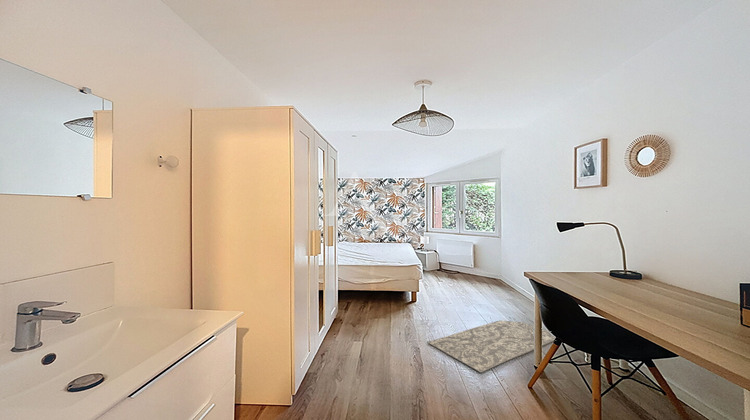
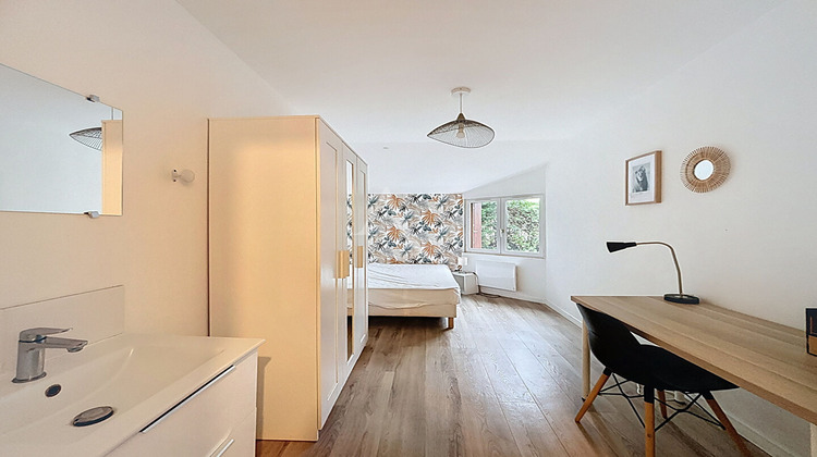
- rug (497, 339)
